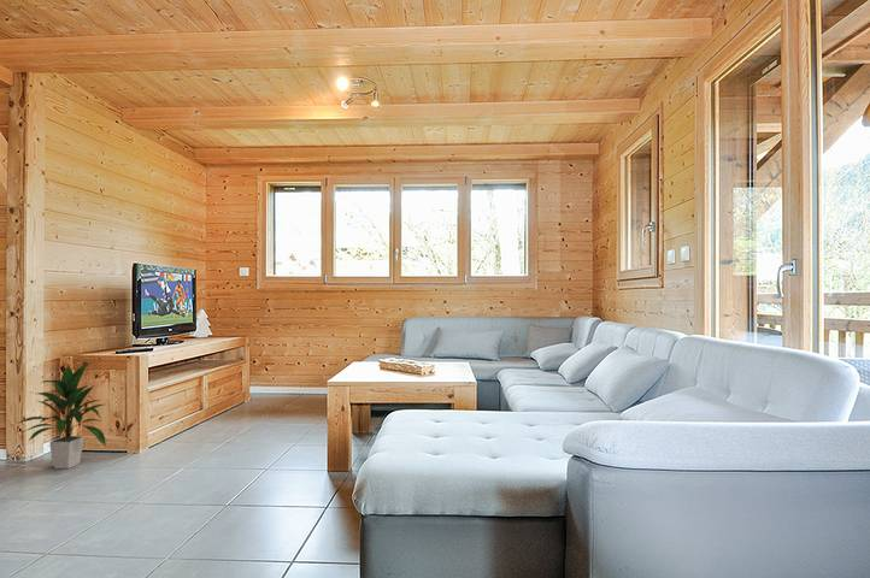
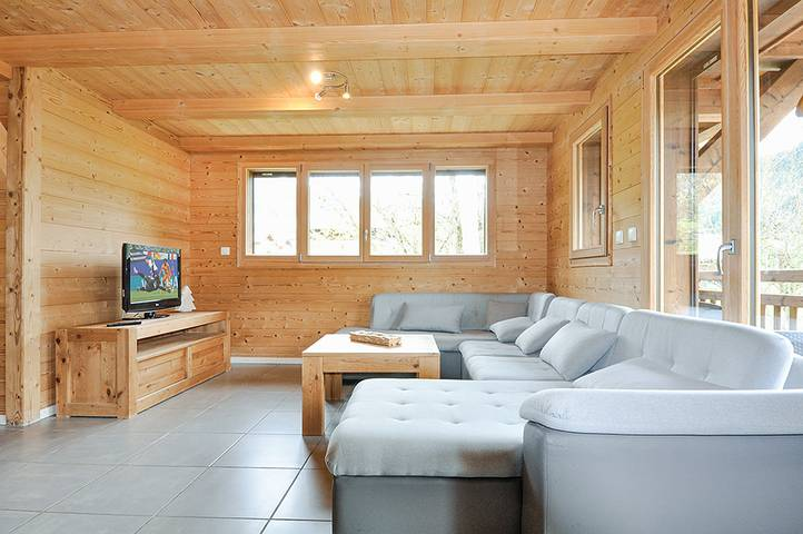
- indoor plant (69, 415)
